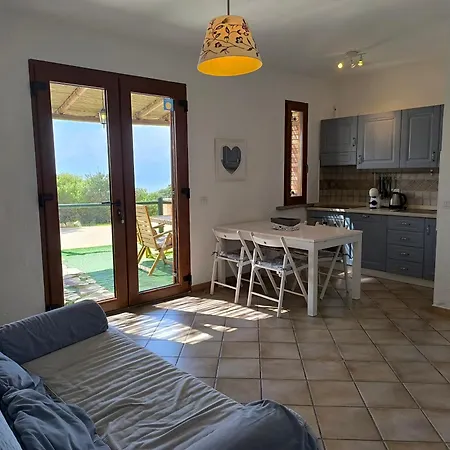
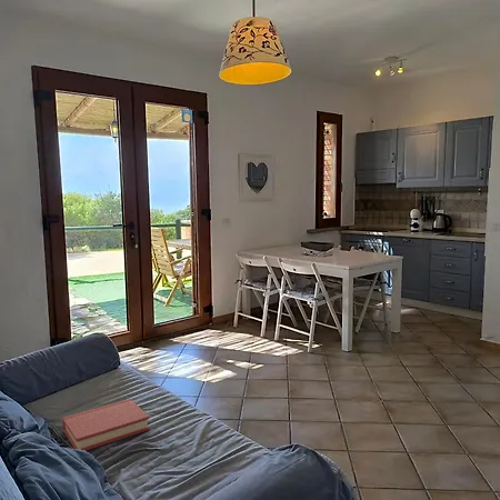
+ hardback book (106, 423)
